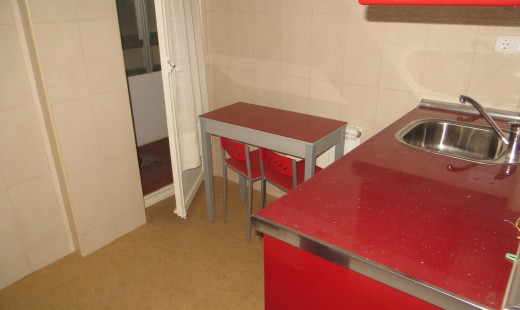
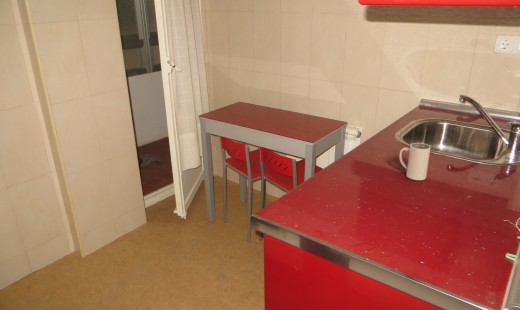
+ mug (413, 160)
